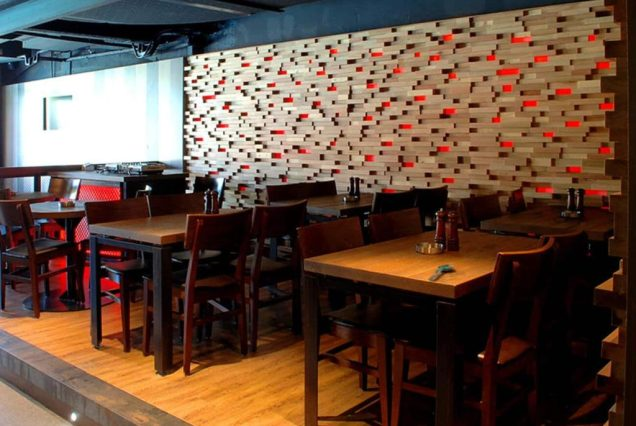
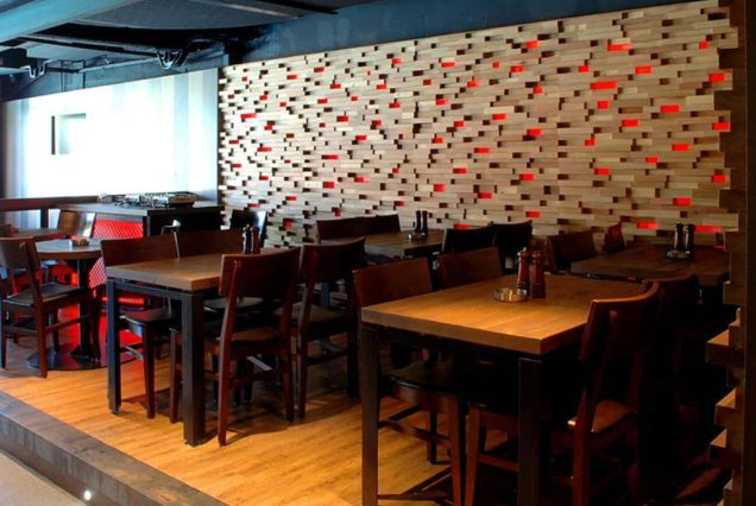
- spoon (440, 271)
